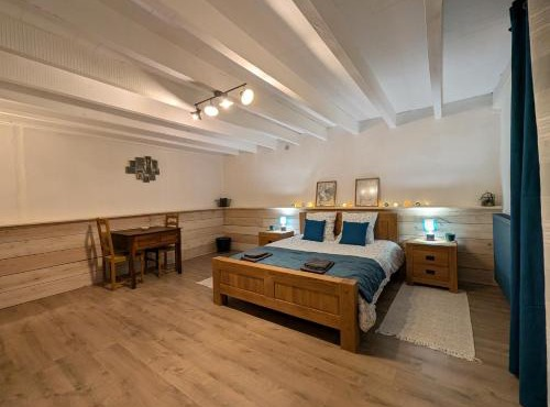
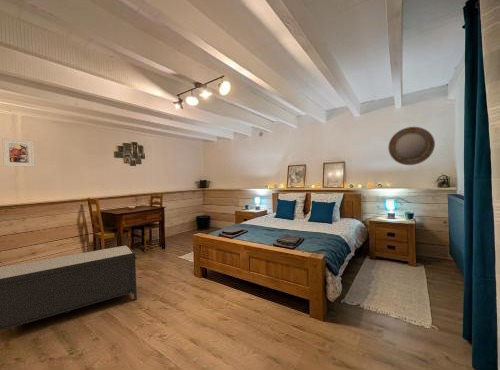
+ bench (68, 286)
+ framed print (19, 153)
+ home mirror (410, 146)
